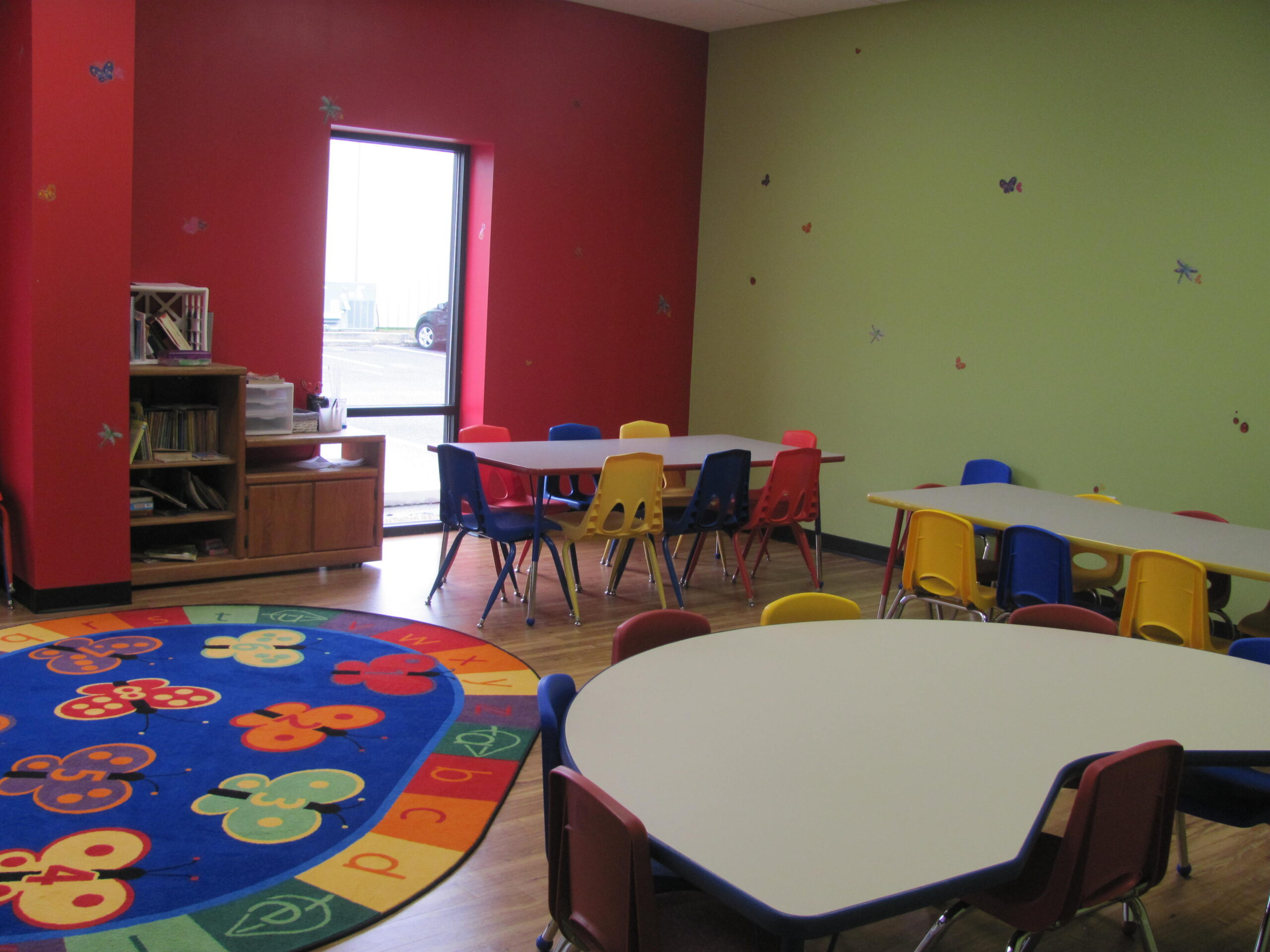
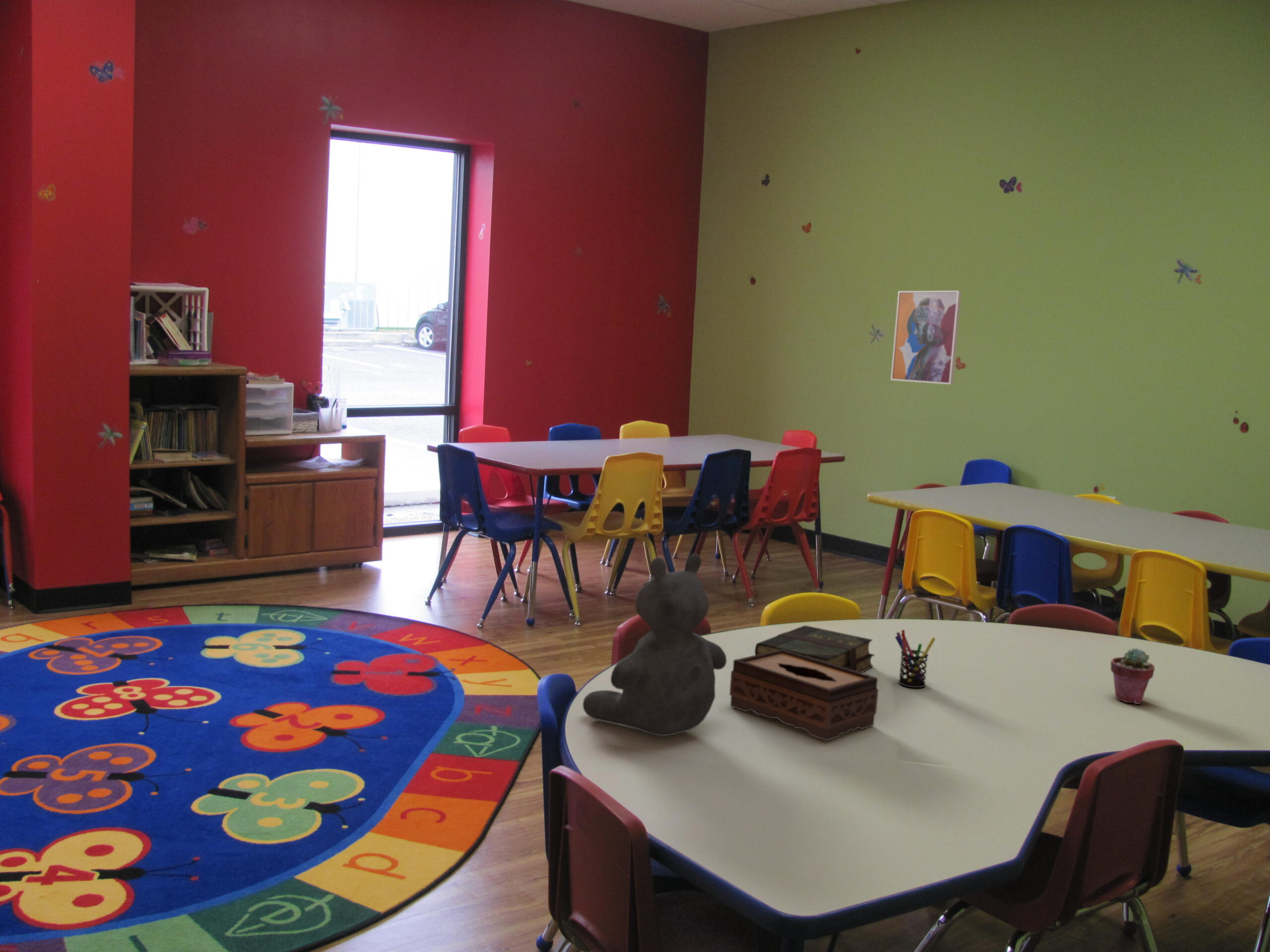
+ tissue box (803, 692)
+ wall art (925, 337)
+ potted succulent (1132, 673)
+ book (814, 654)
+ teddy bear (654, 639)
+ pen holder (913, 658)
